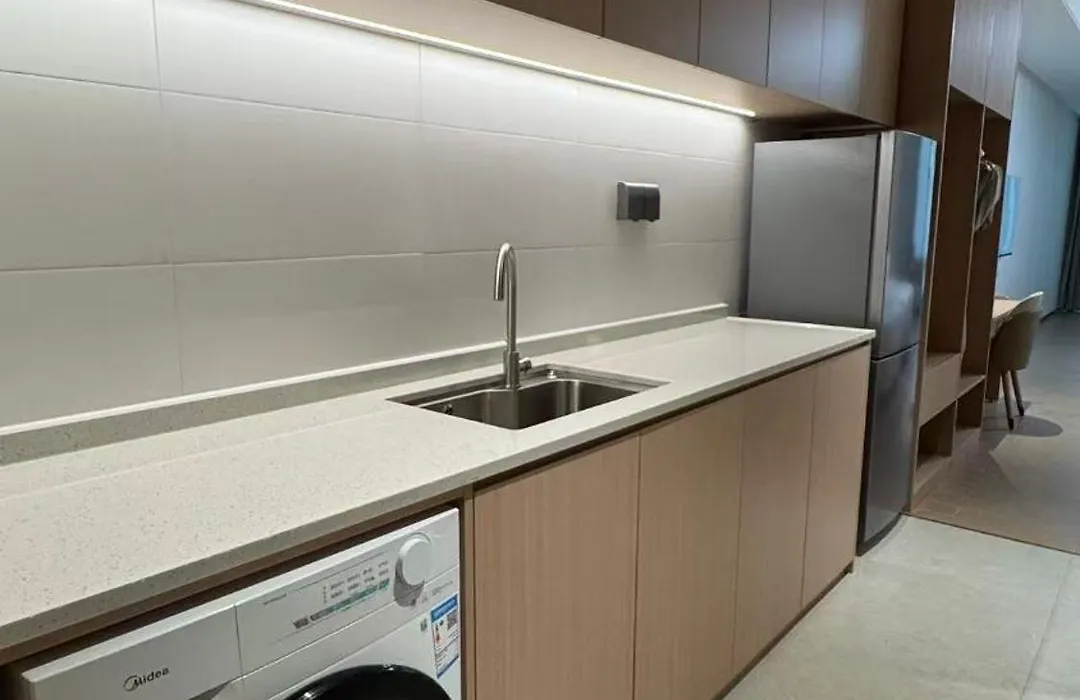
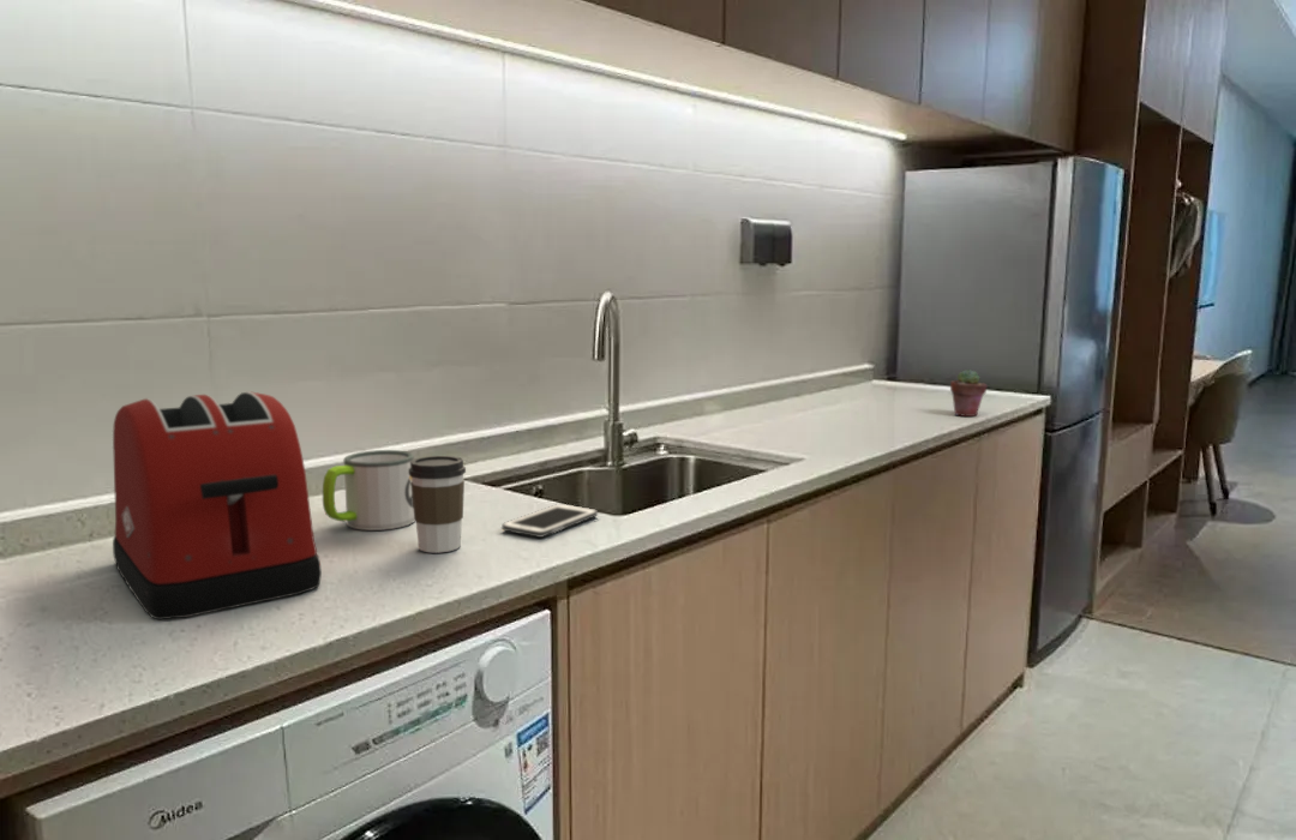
+ coffee cup (438, 503)
+ mug (368, 491)
+ potted succulent (967, 391)
+ cell phone (551, 520)
+ toaster (209, 487)
